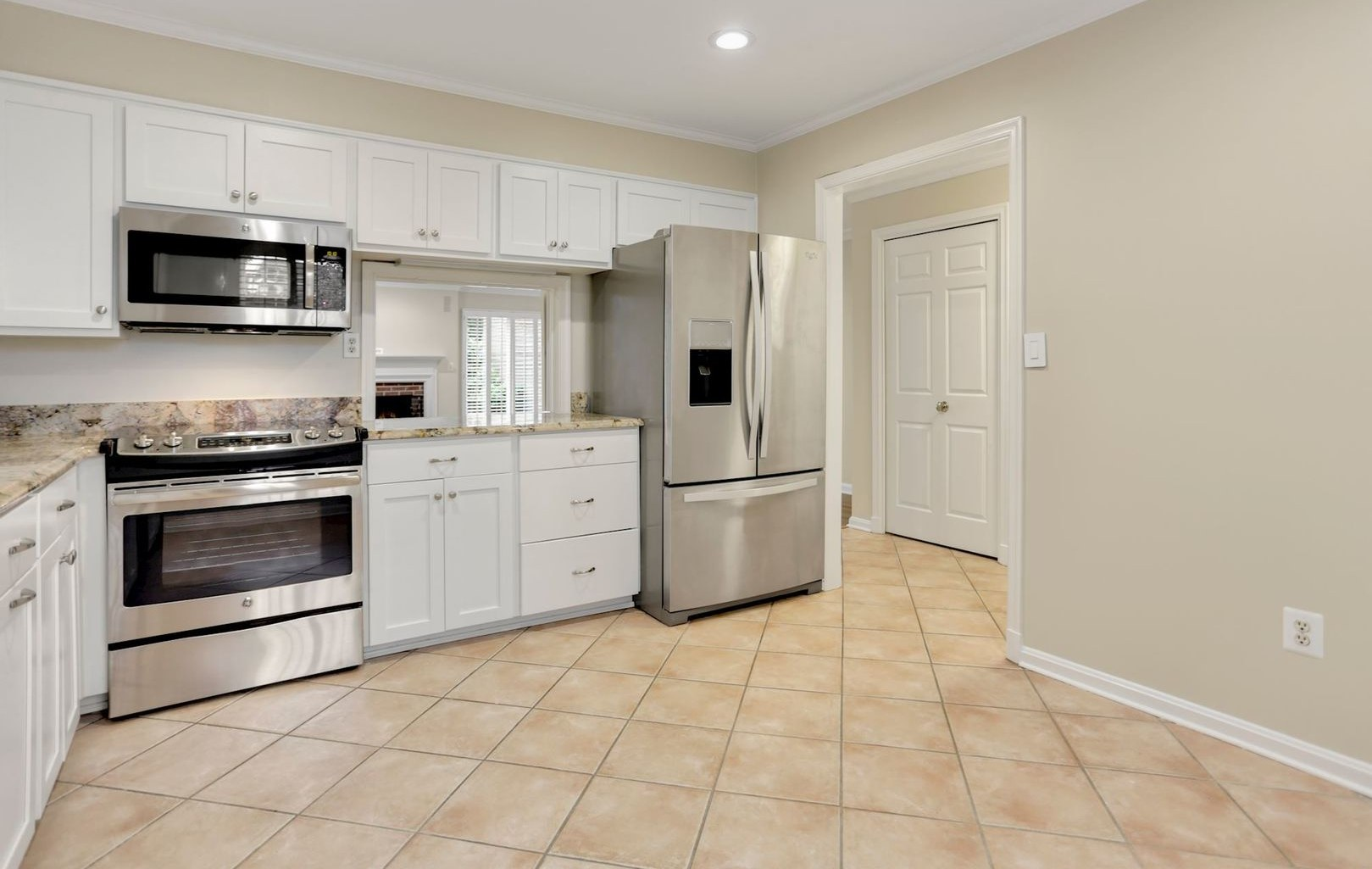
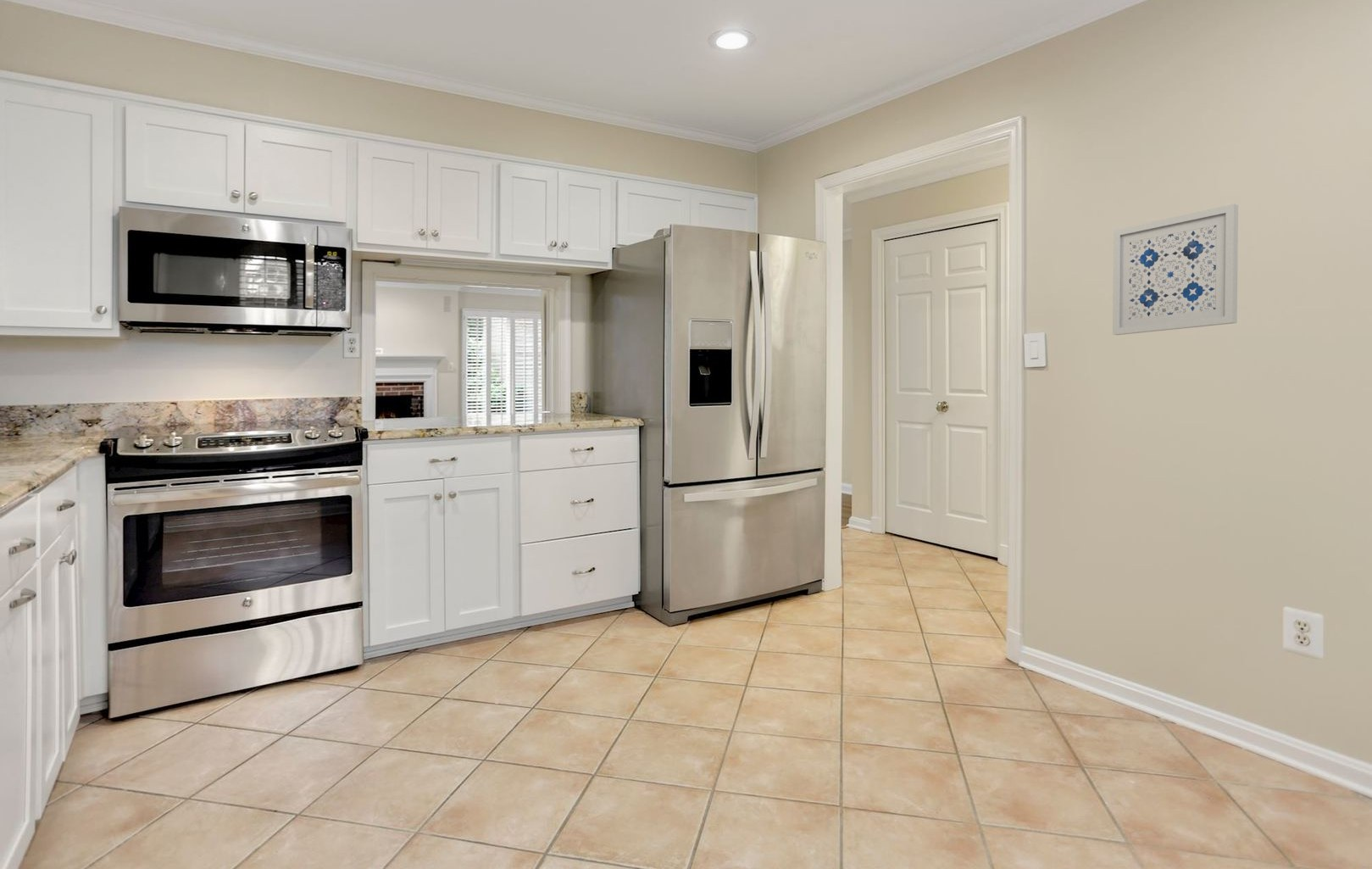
+ wall art (1171, 274)
